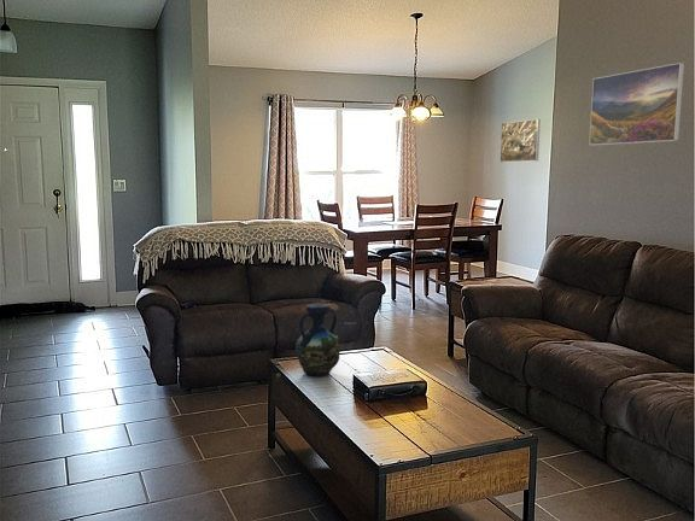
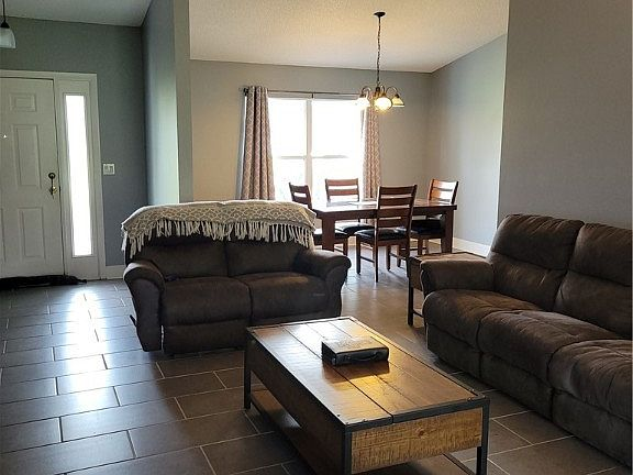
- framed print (632, 107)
- vase (317, 339)
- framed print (519, 141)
